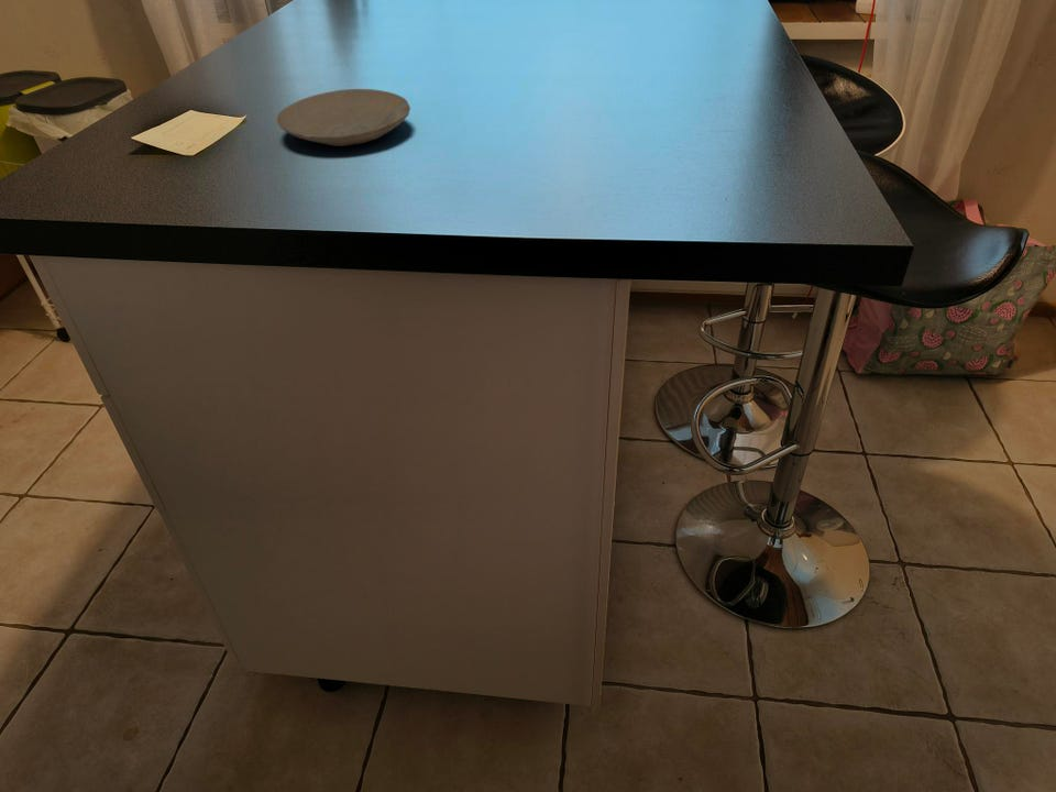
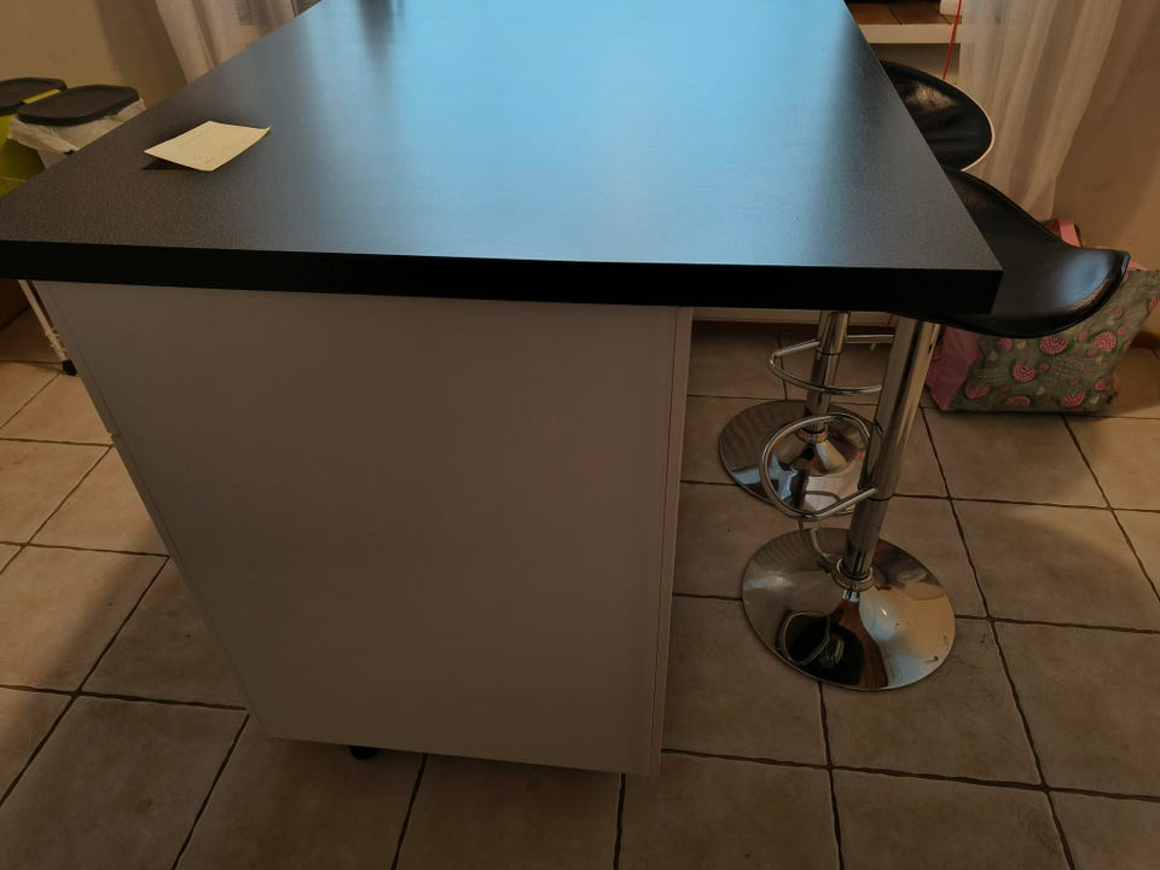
- plate (345, 121)
